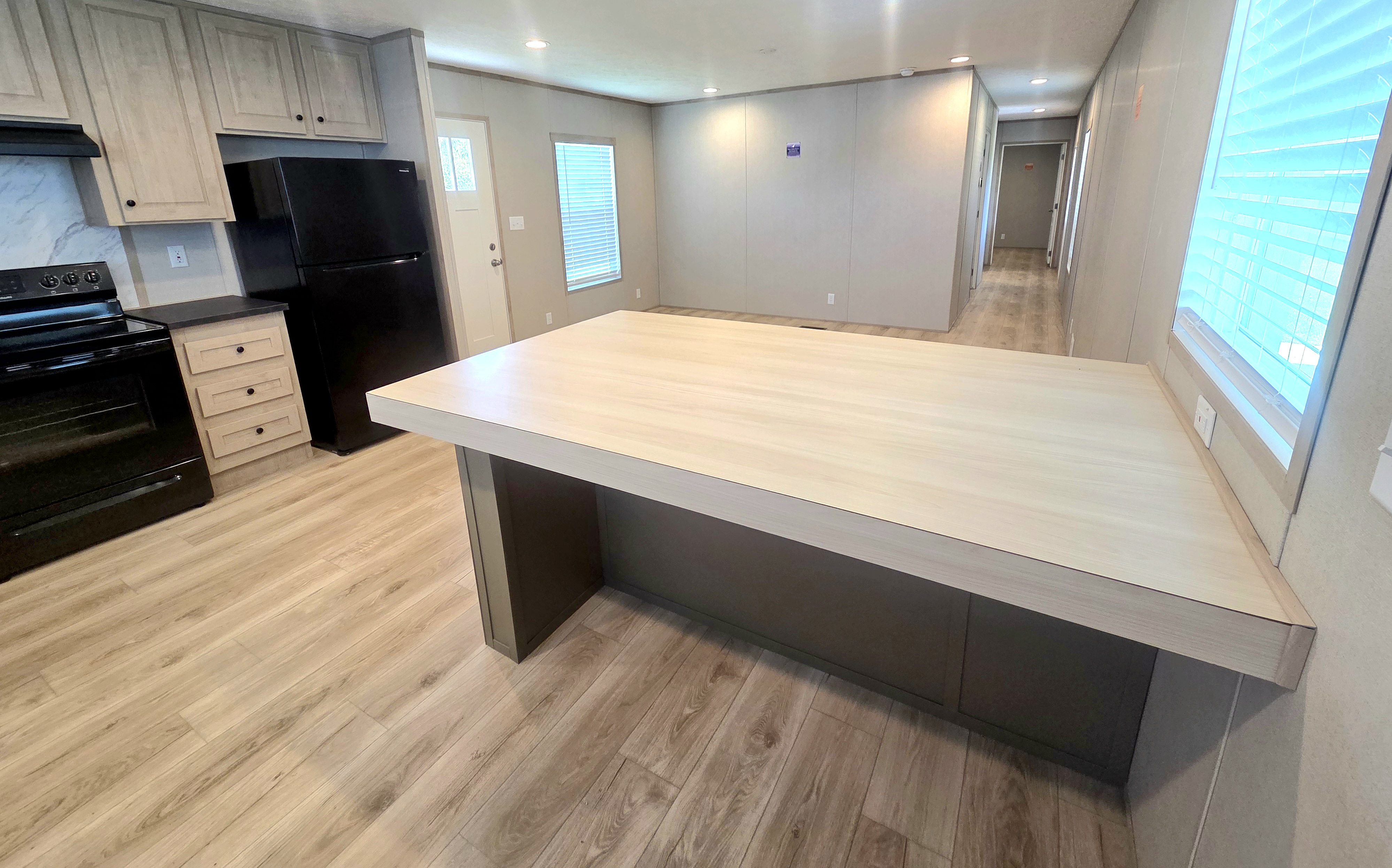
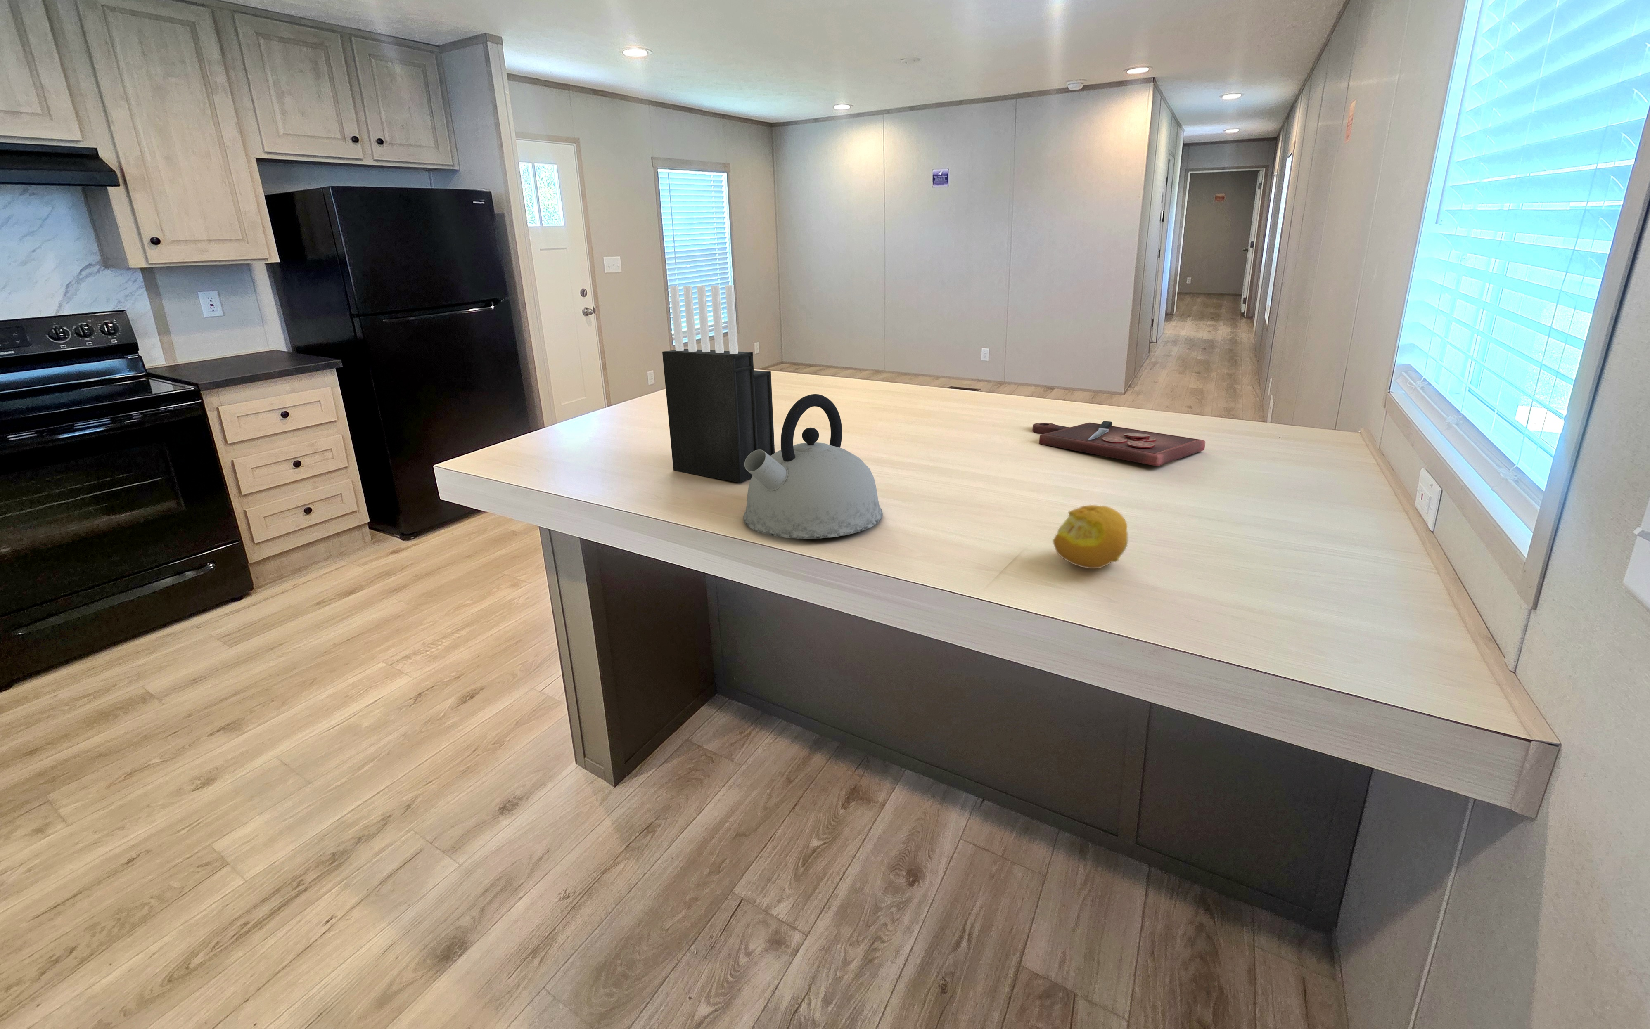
+ knife block (722, 381)
+ kettle (806, 458)
+ cutting board (1111, 439)
+ fruit (1091, 536)
